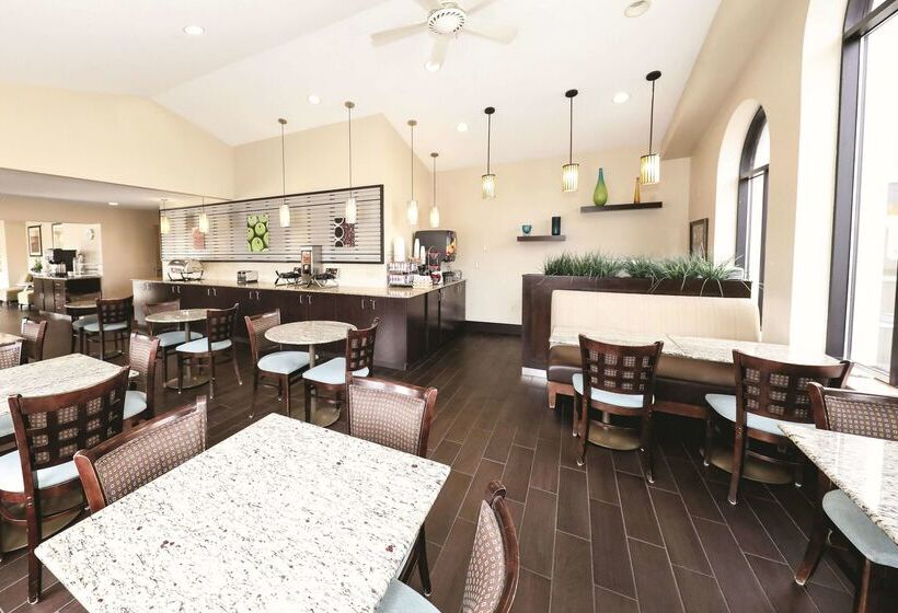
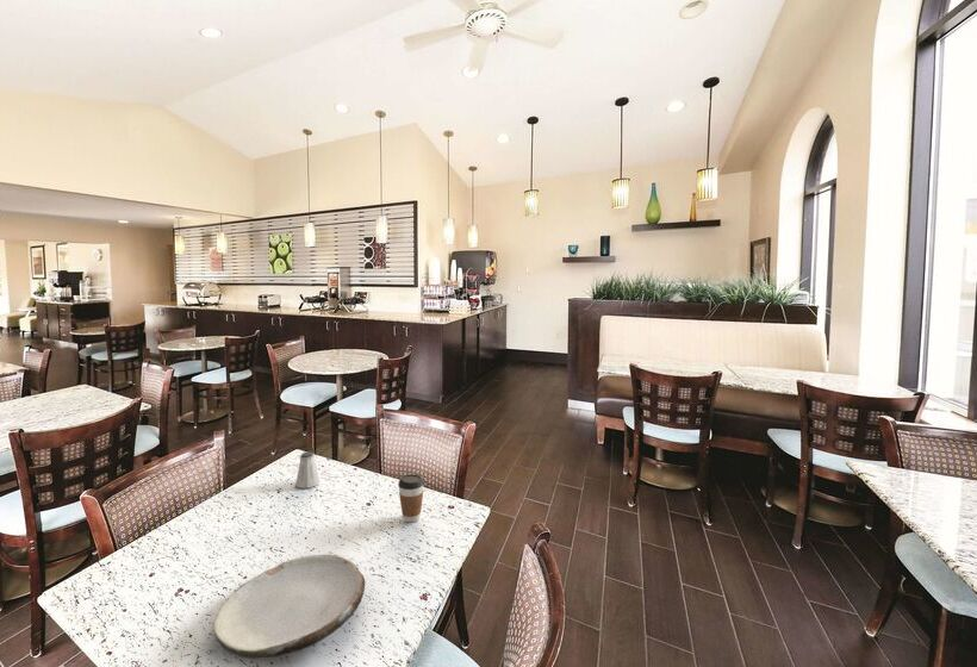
+ coffee cup (411, 498)
+ plate (294, 600)
+ saltshaker (307, 468)
